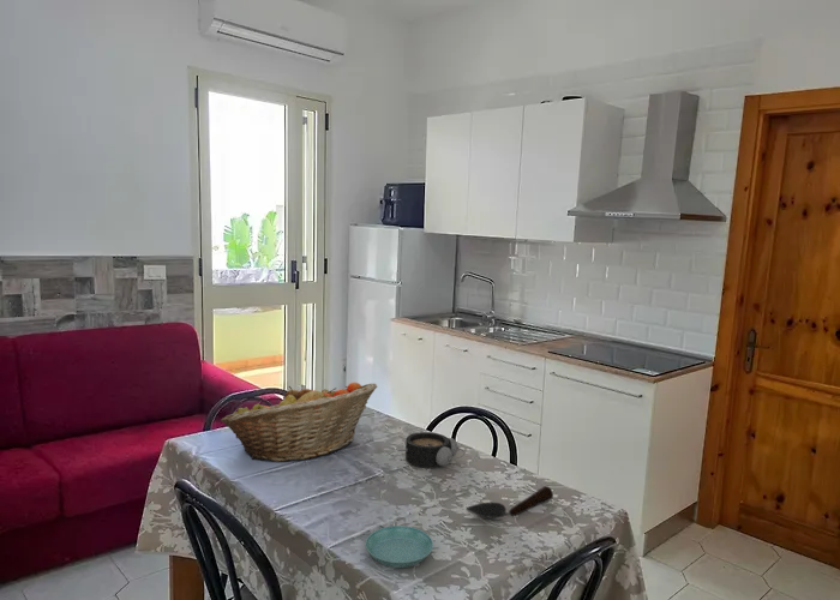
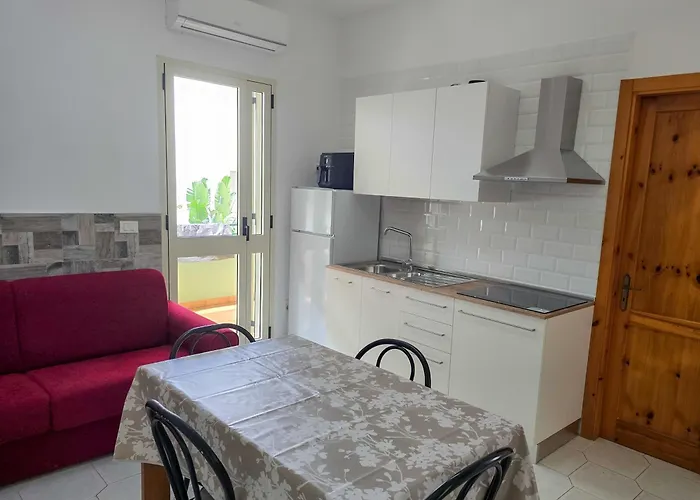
- alarm clock (432, 450)
- spoon (515, 505)
- saucer (398, 548)
- fruit basket (302, 413)
